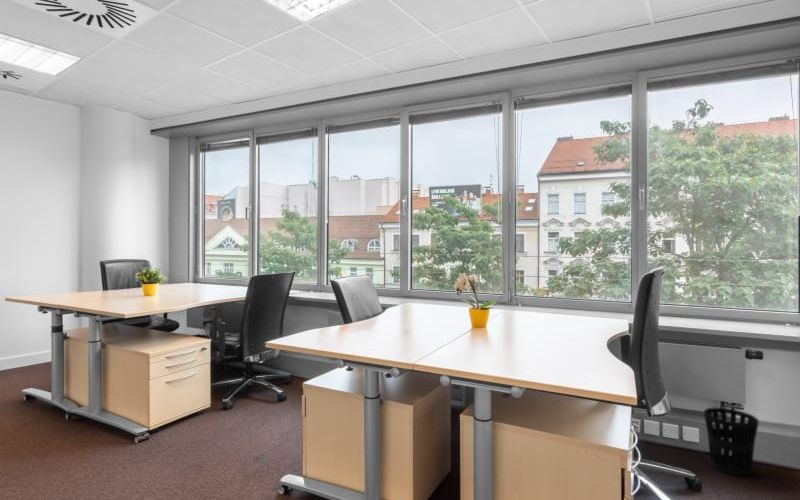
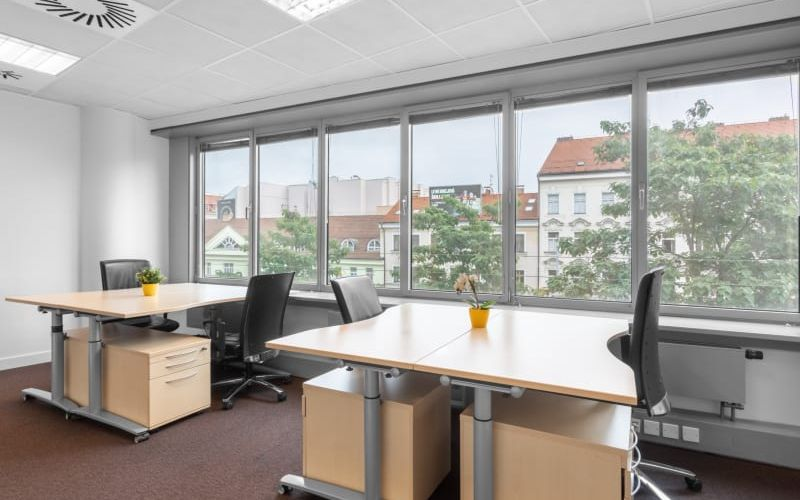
- wastebasket (730, 441)
